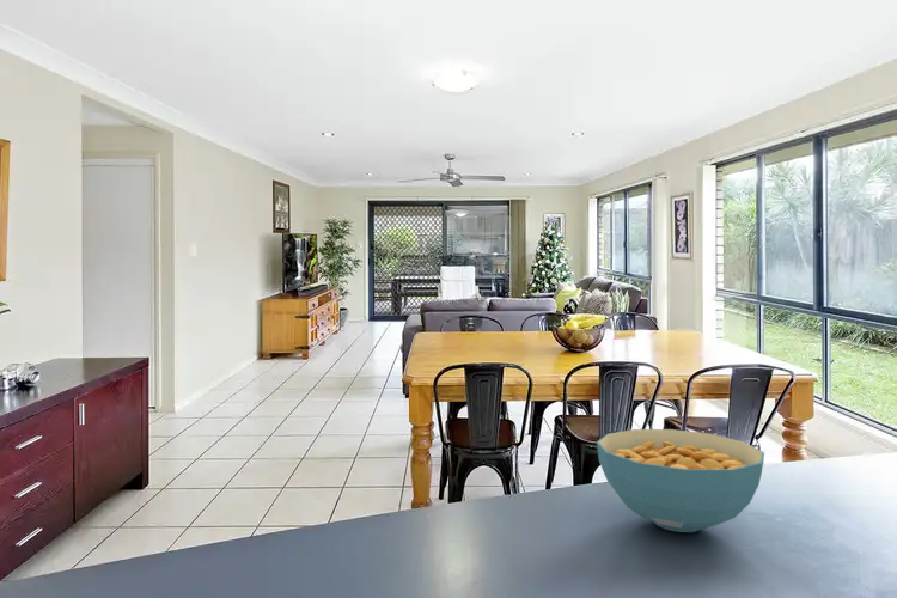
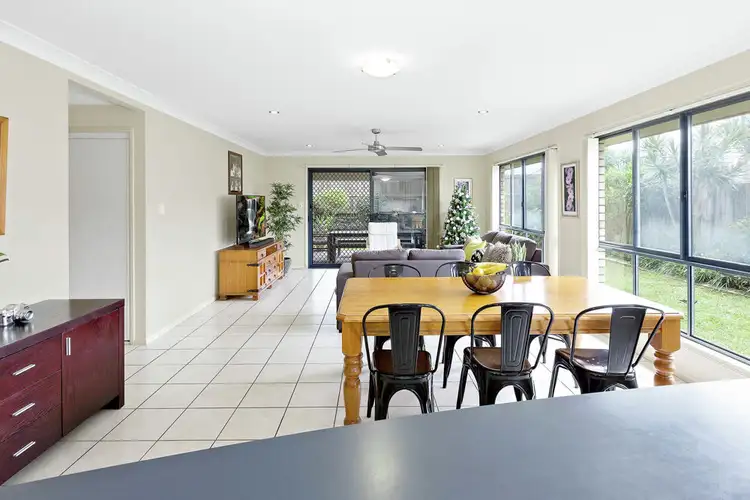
- cereal bowl (677, 484)
